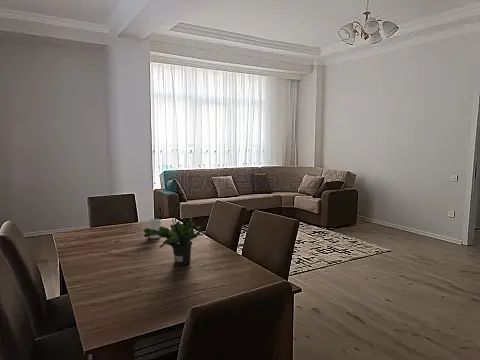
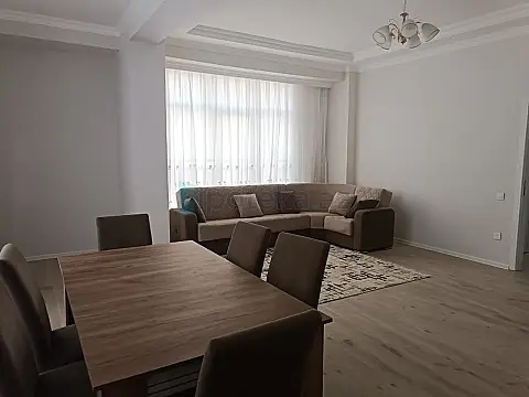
- potted plant (173, 234)
- mug (152, 228)
